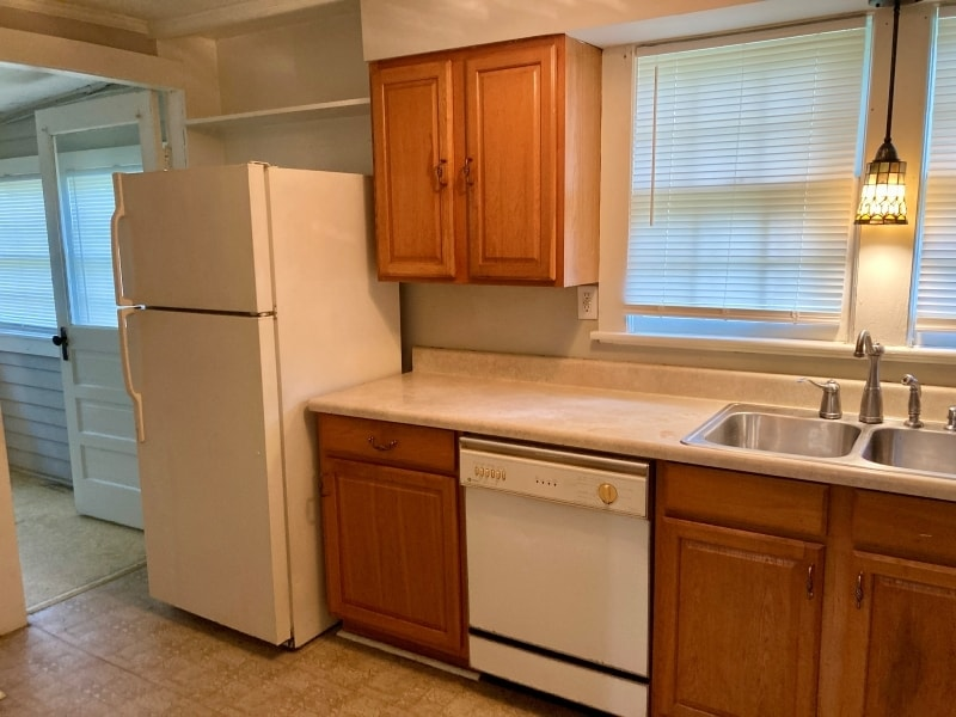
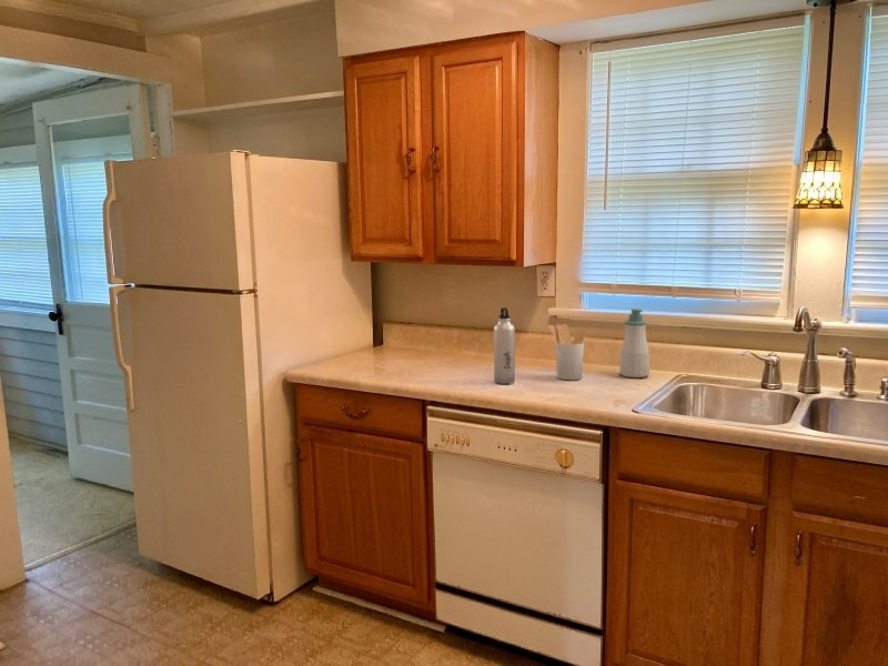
+ water bottle (504, 344)
+ soap bottle (635, 342)
+ utensil holder (565, 350)
